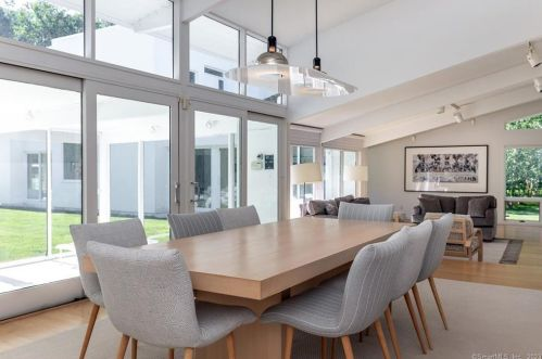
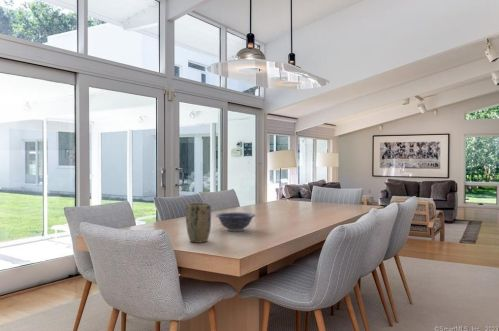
+ decorative bowl (235, 222)
+ plant pot (198, 222)
